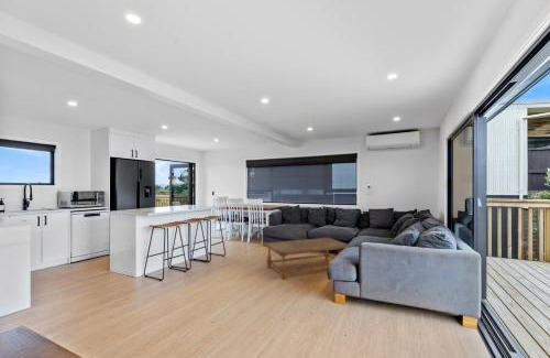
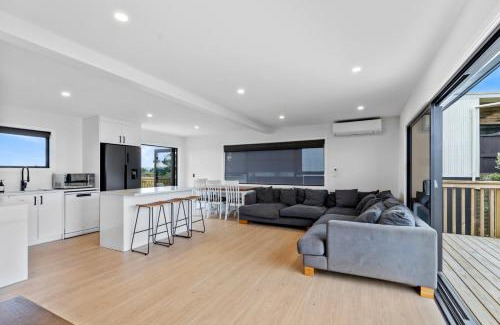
- coffee table (307, 257)
